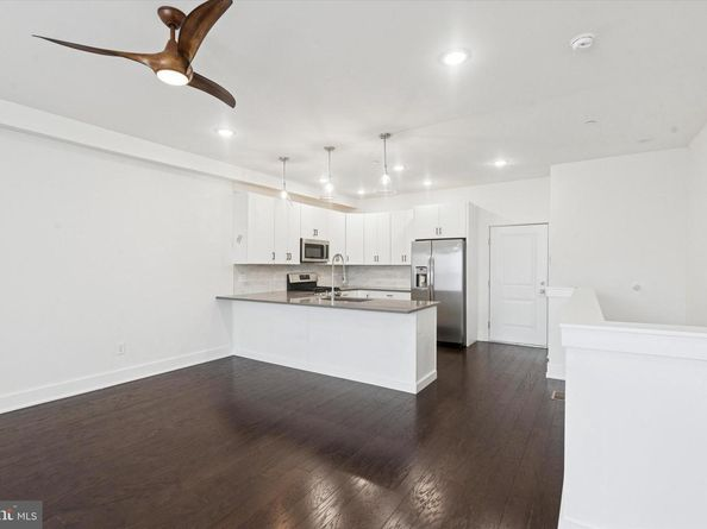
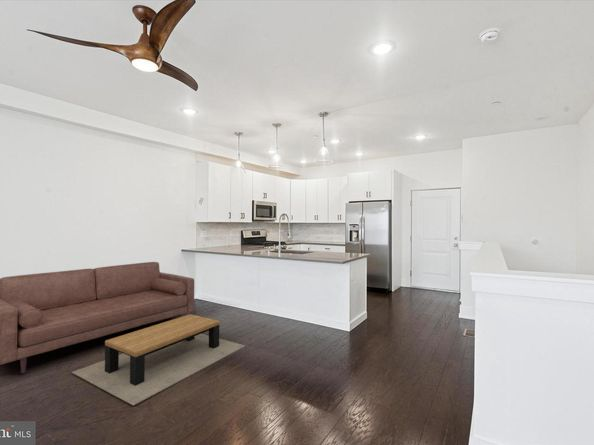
+ sofa (102, 302)
+ coffee table (167, 344)
